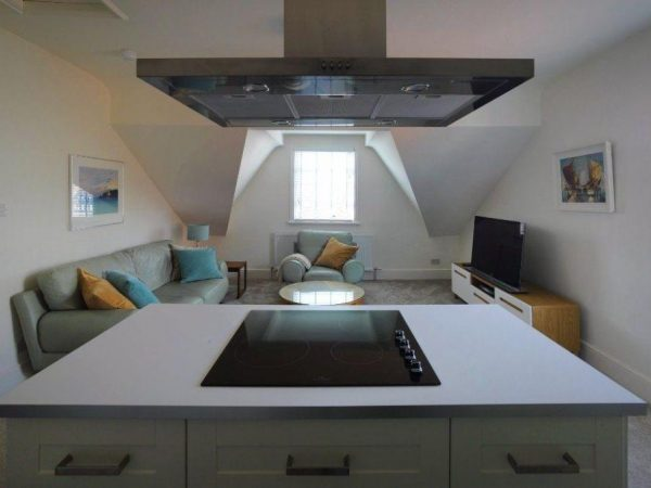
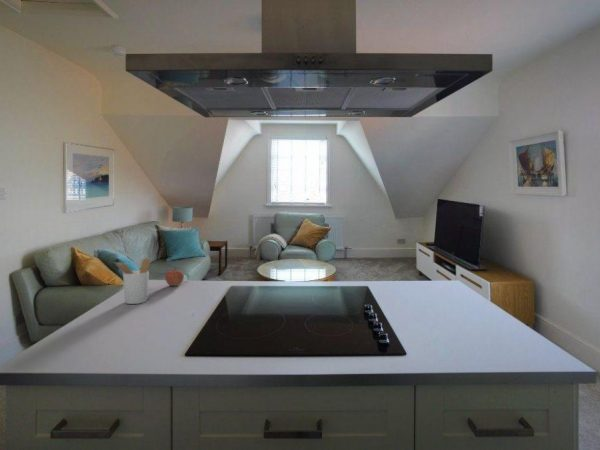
+ utensil holder (131, 280)
+ apple (174, 276)
